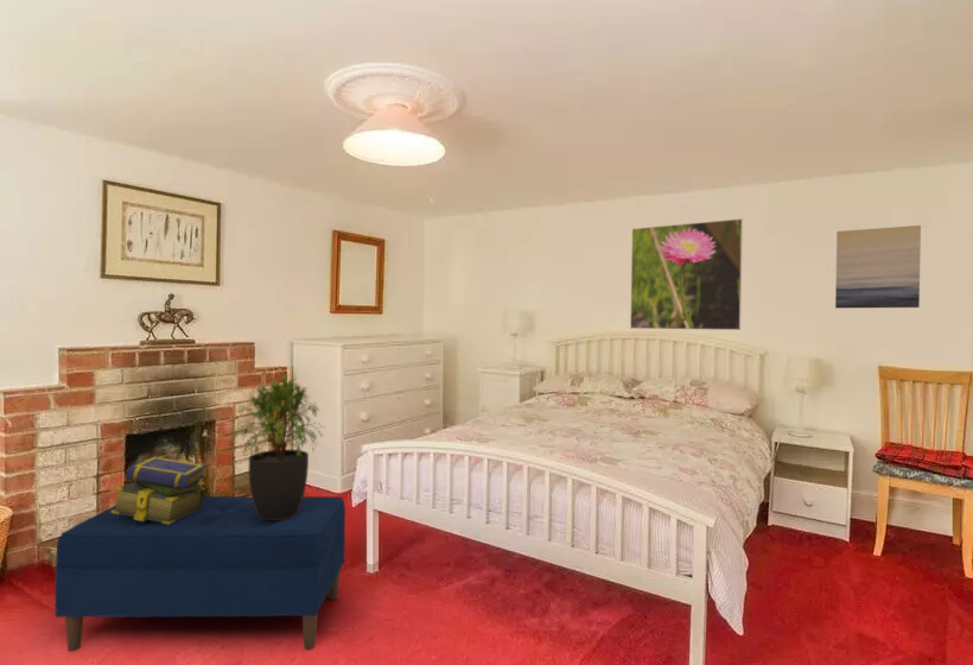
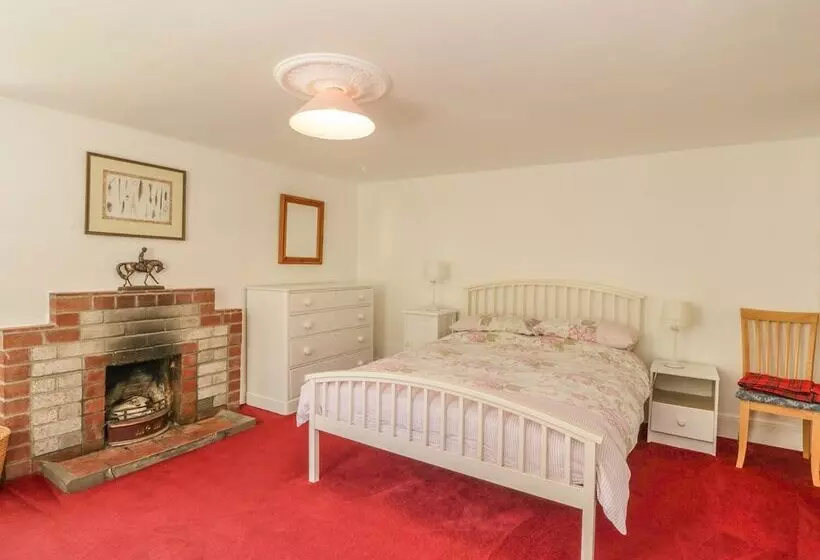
- stack of books (163, 489)
- potted plant (281, 444)
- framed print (683, 277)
- bench (216, 566)
- wall art (876, 267)
